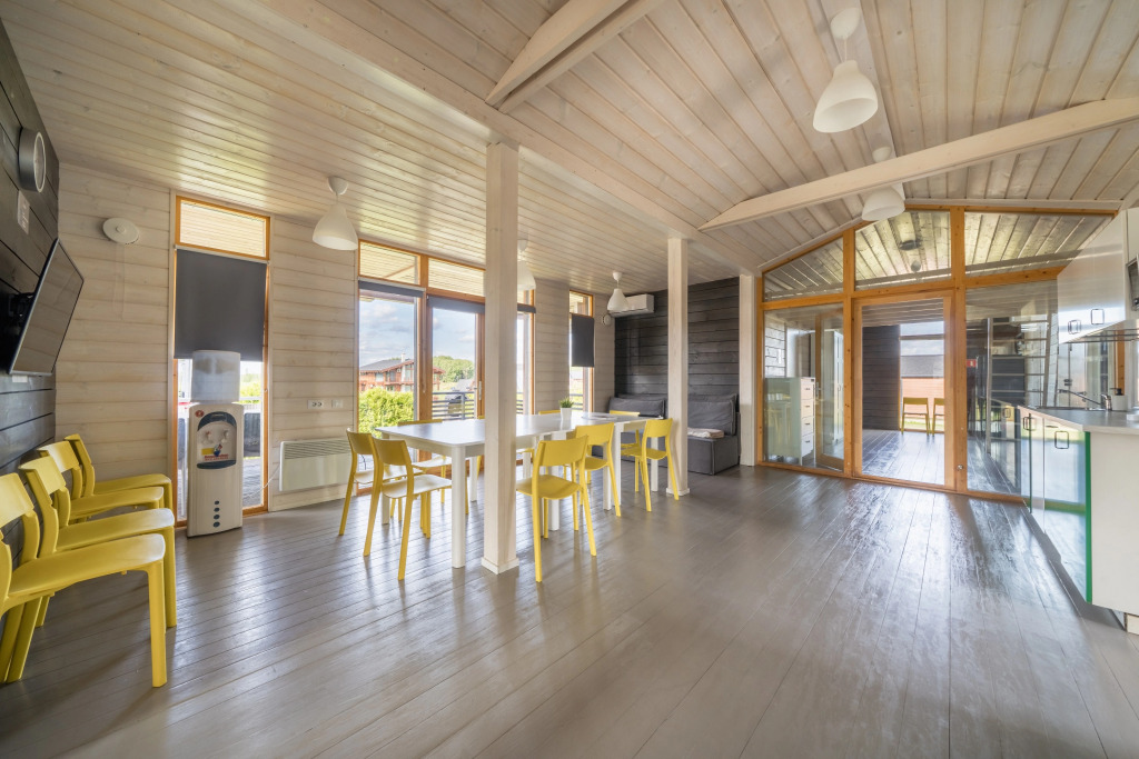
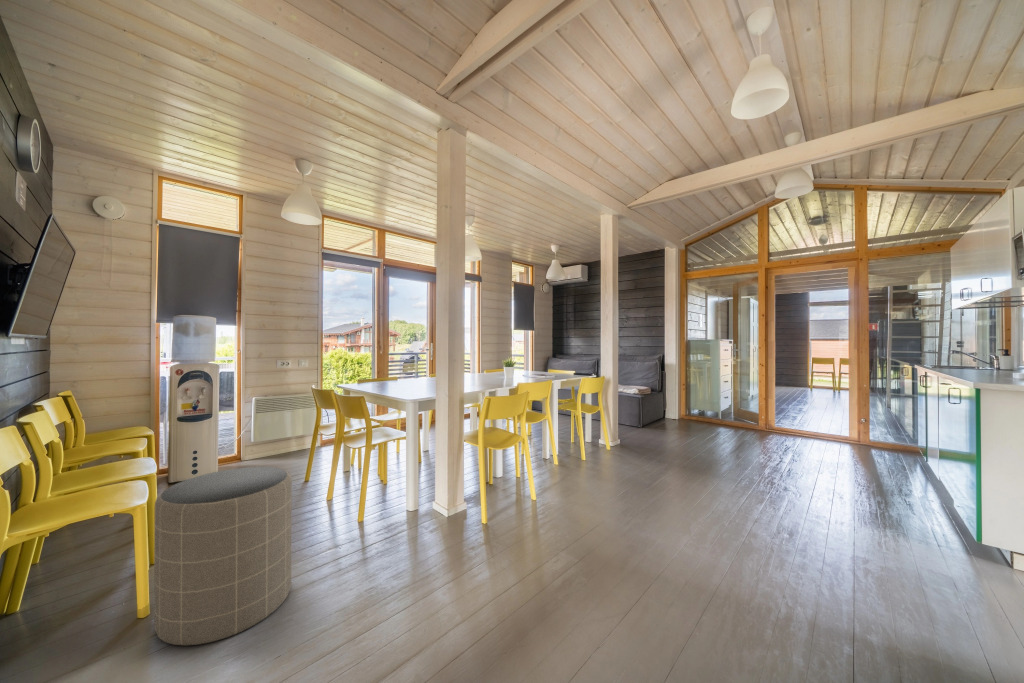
+ trash can (228, 544)
